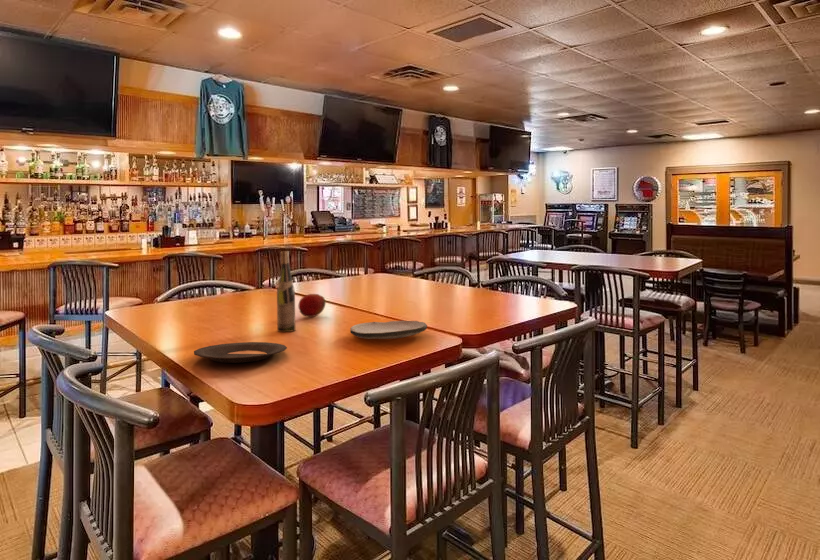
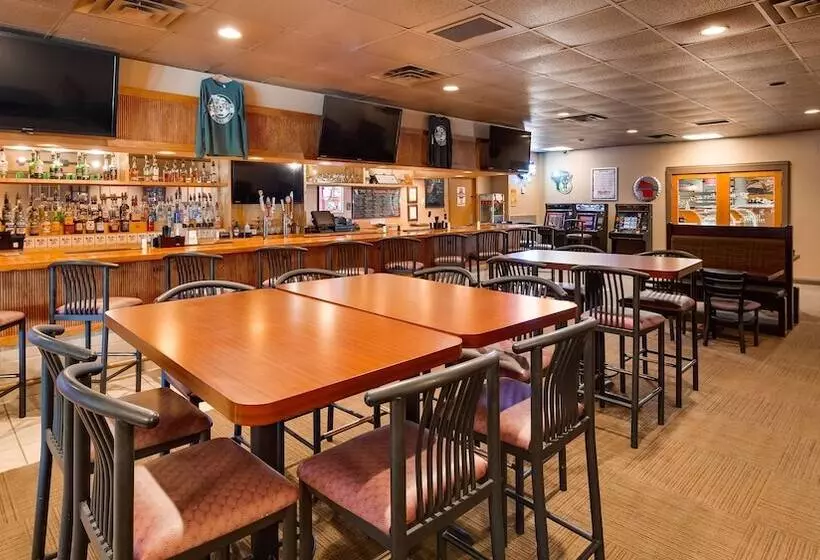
- plate (241, 354)
- plate (388, 329)
- fruit (312, 305)
- wine bottle (285, 291)
